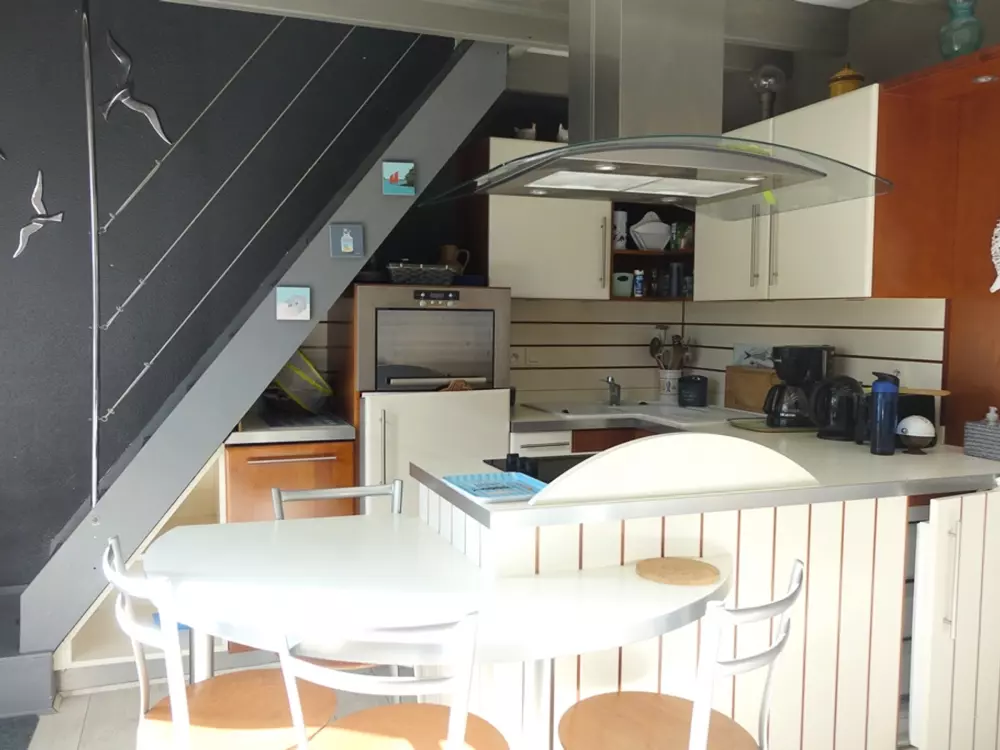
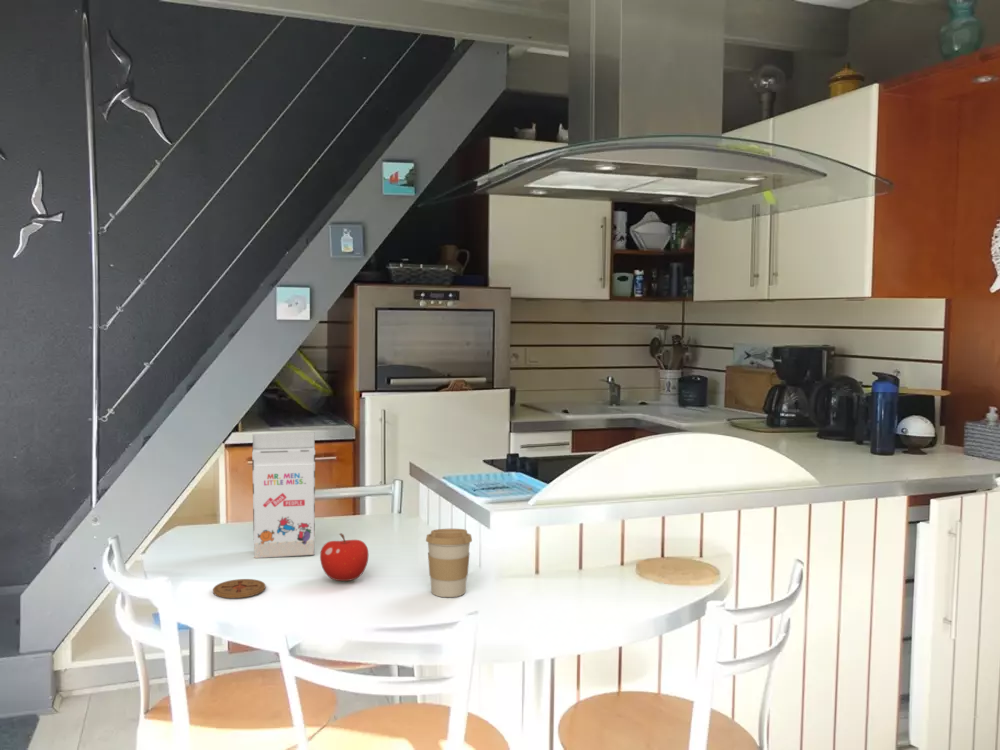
+ coffee cup (448, 560)
+ fruit (344, 556)
+ coaster (239, 588)
+ gift box (284, 492)
